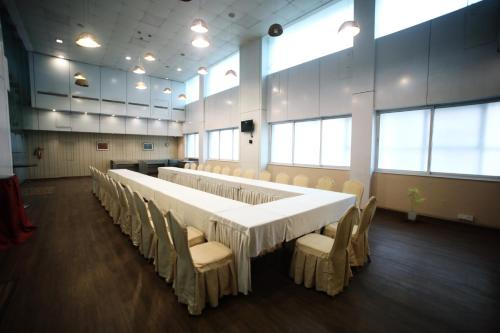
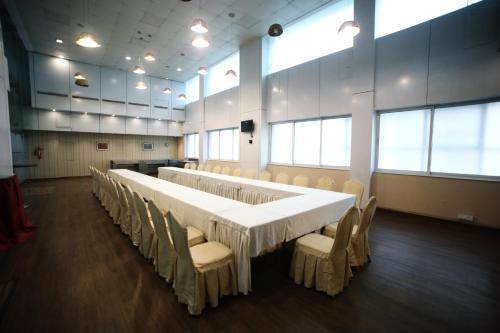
- house plant (415, 204)
